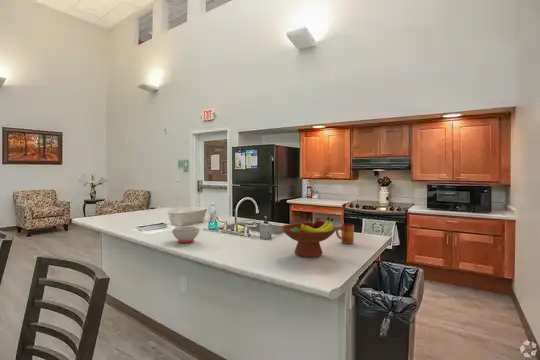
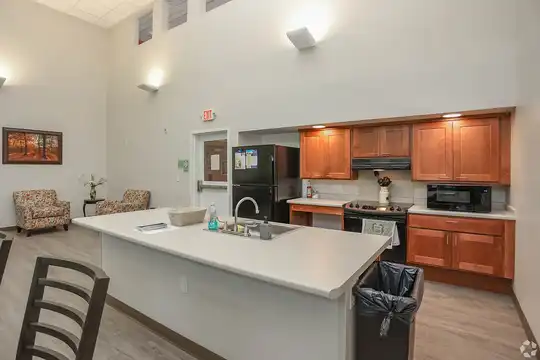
- soup bowl (185, 234)
- mug (344, 233)
- fruit bowl (308, 235)
